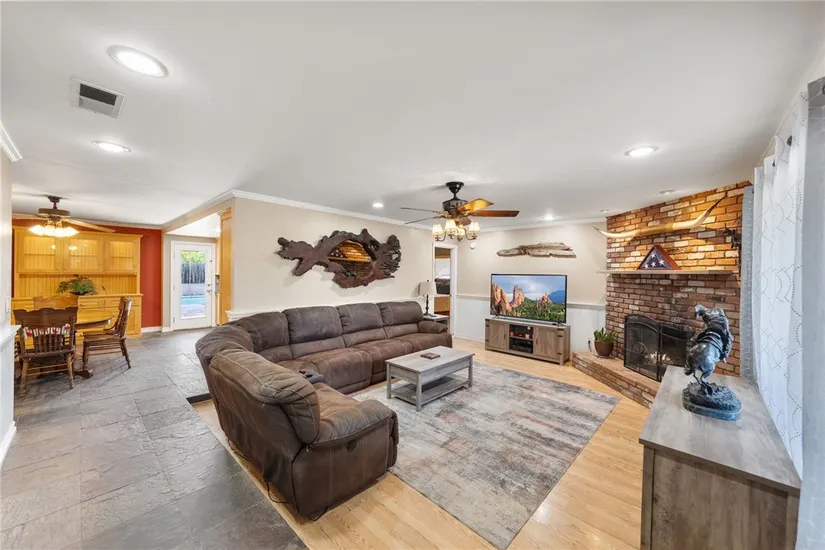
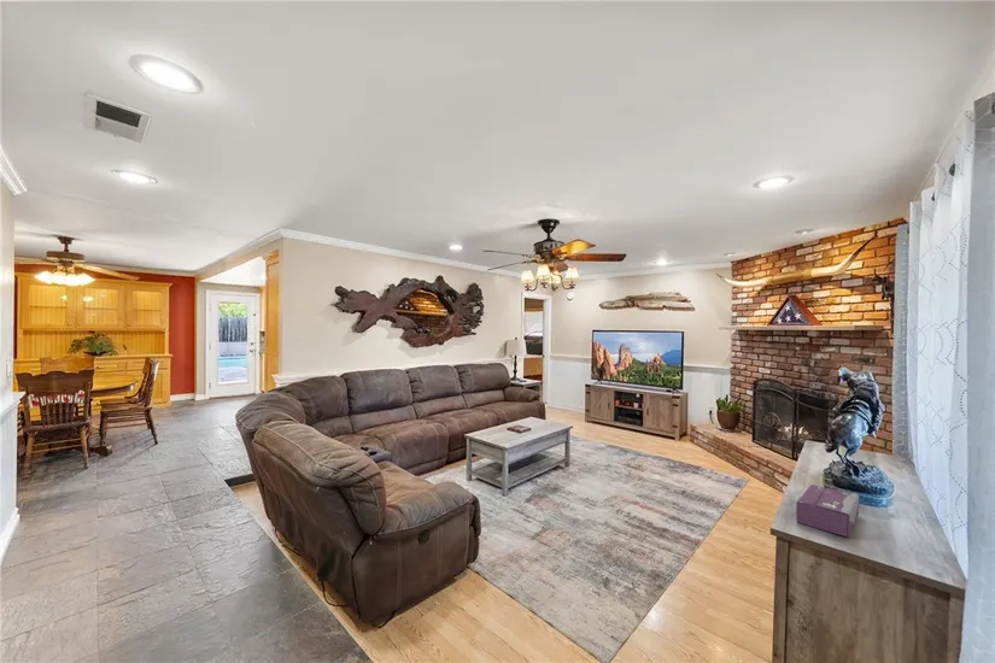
+ tissue box (827, 507)
